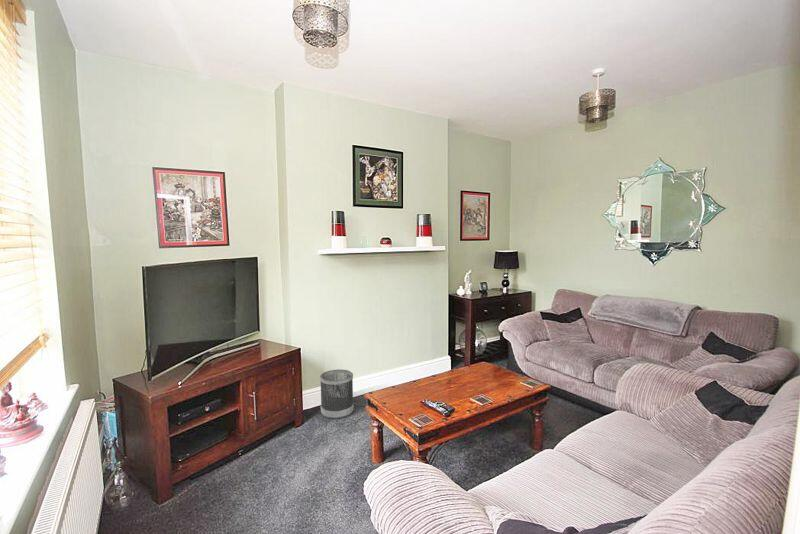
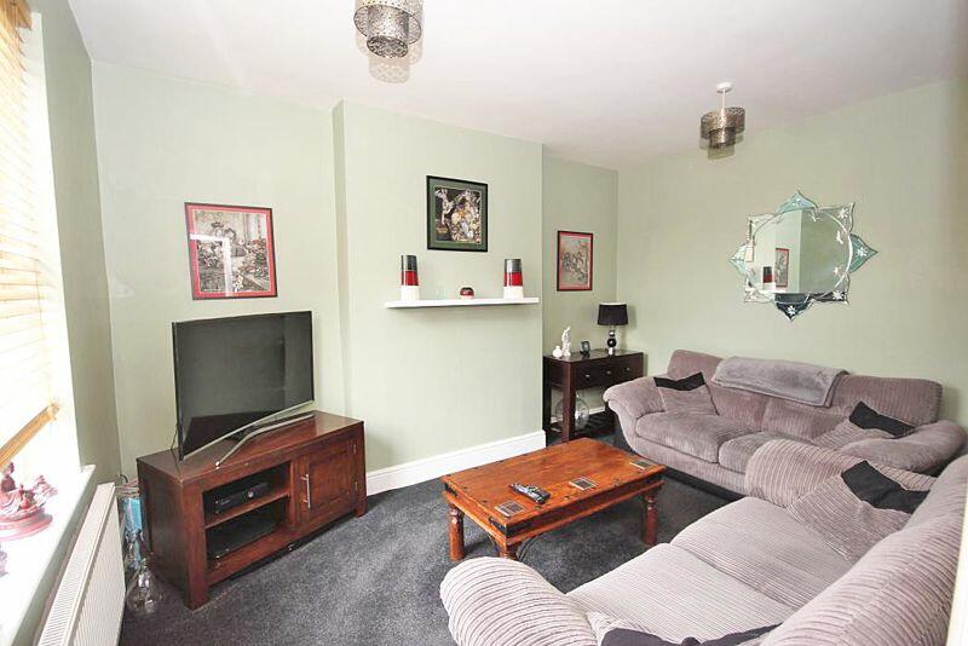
- wastebasket (336, 393)
